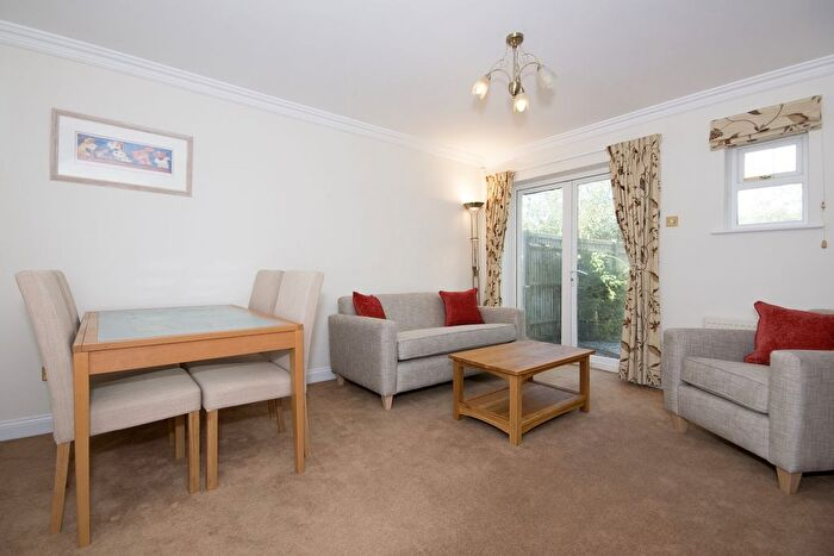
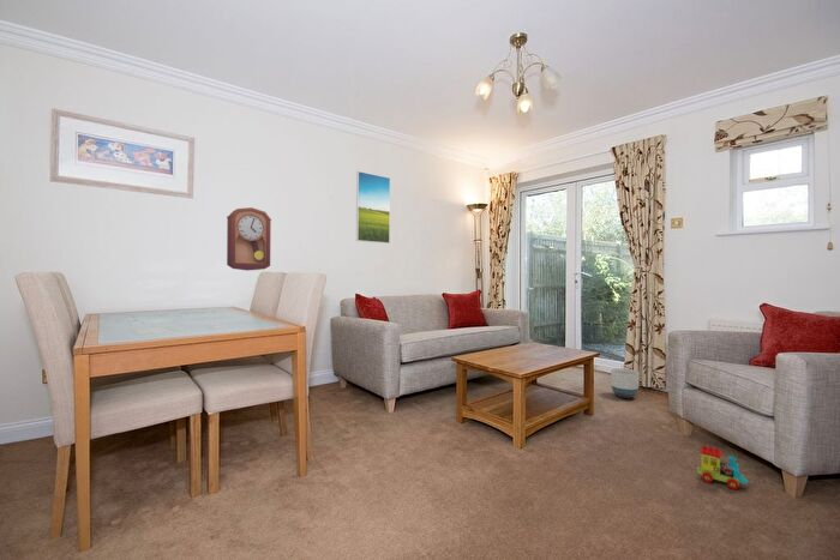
+ pendulum clock (248, 239)
+ planter (624, 384)
+ toy train (721, 466)
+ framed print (373, 207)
